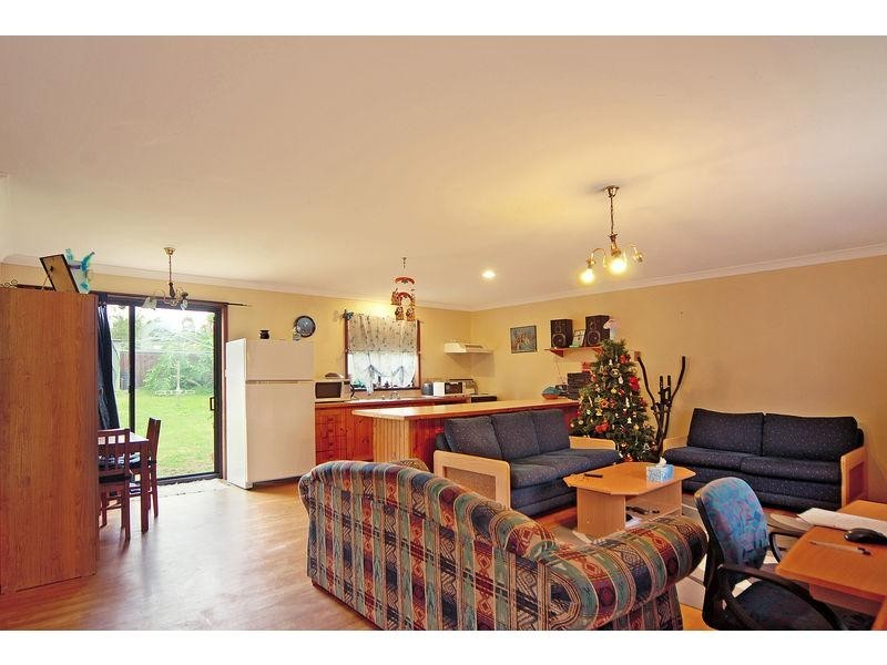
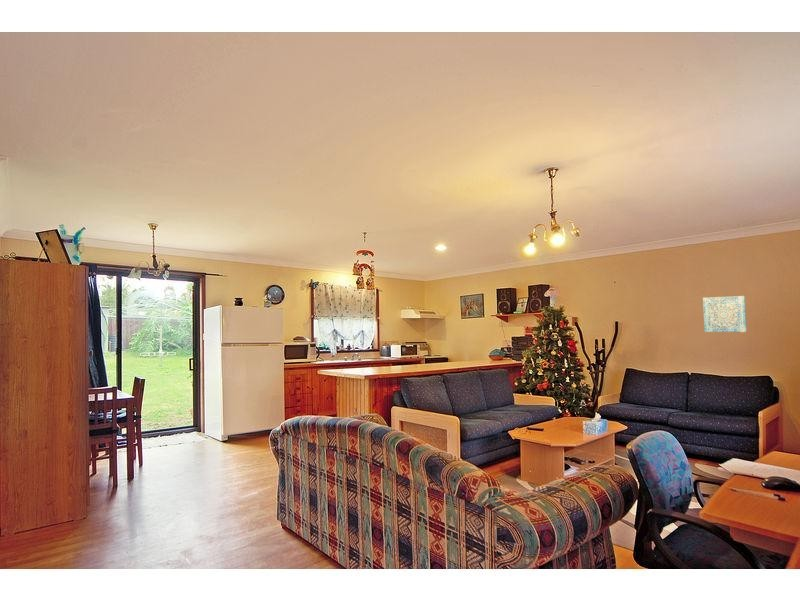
+ wall art (724, 314)
